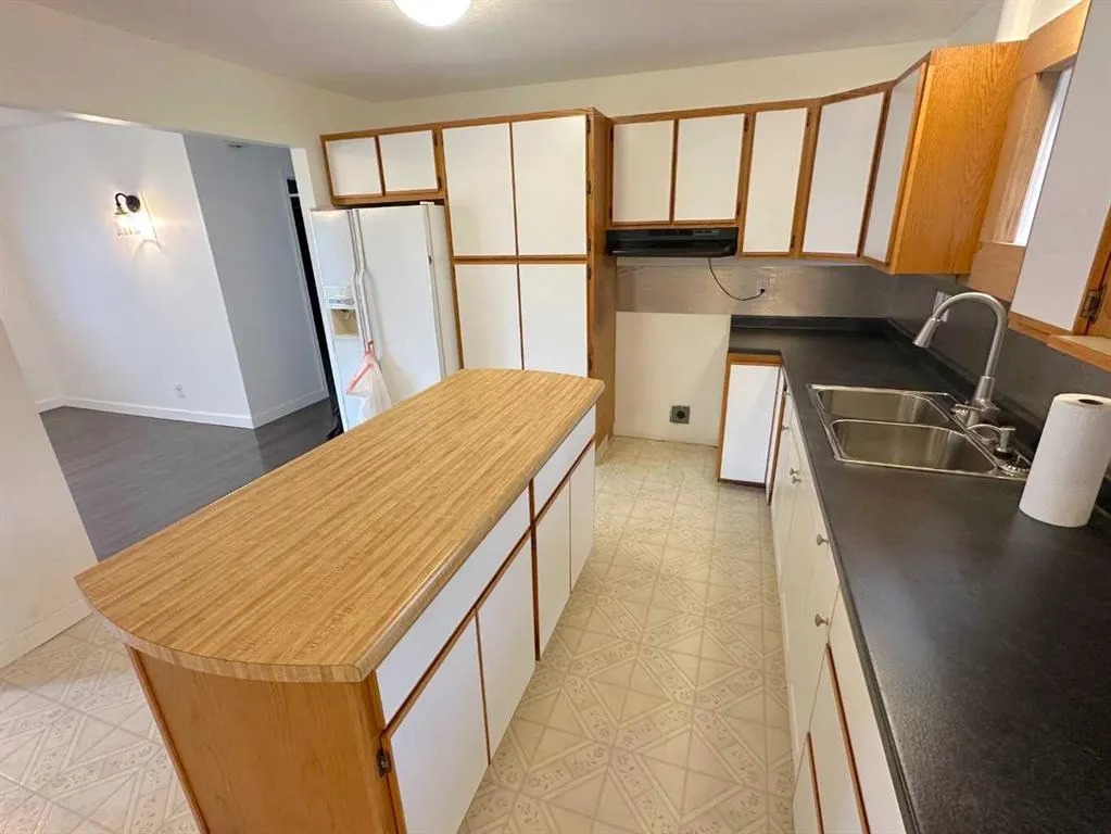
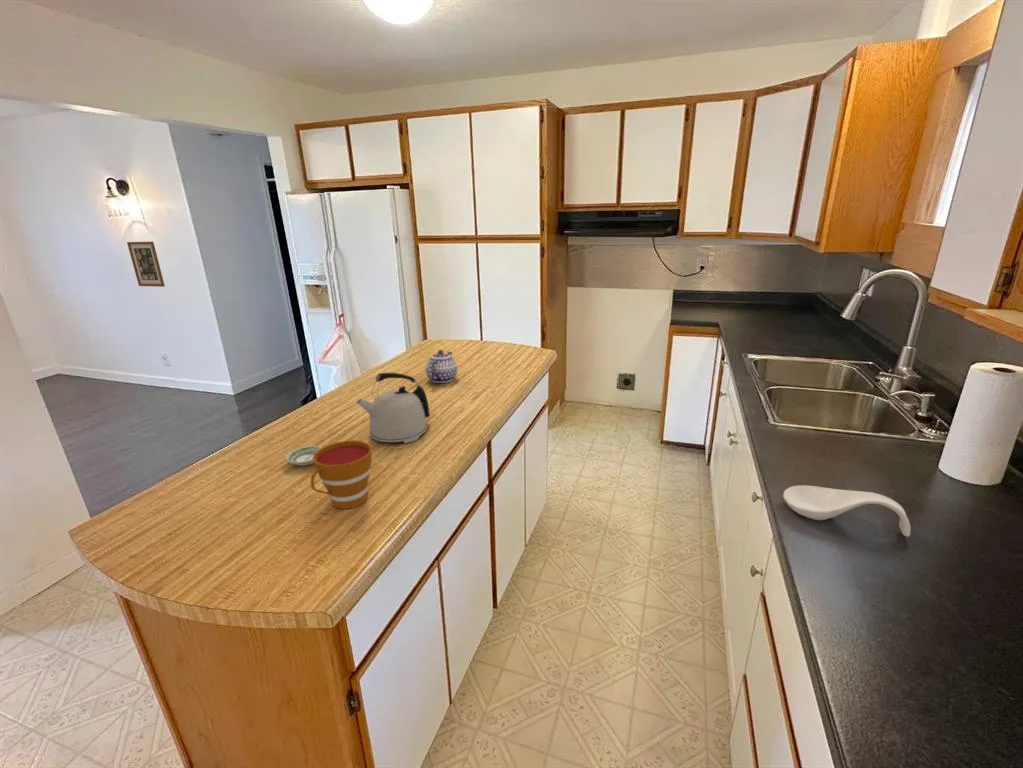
+ cup (342, 478)
+ spoon rest (844, 504)
+ teapot (441, 365)
+ saucer (305, 457)
+ kettle (394, 402)
+ wall art (145, 264)
